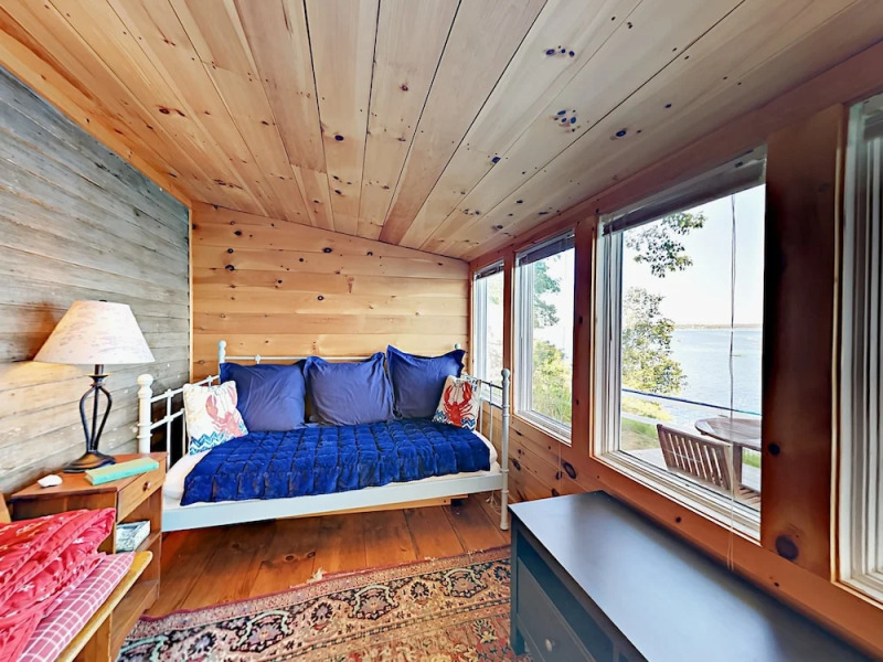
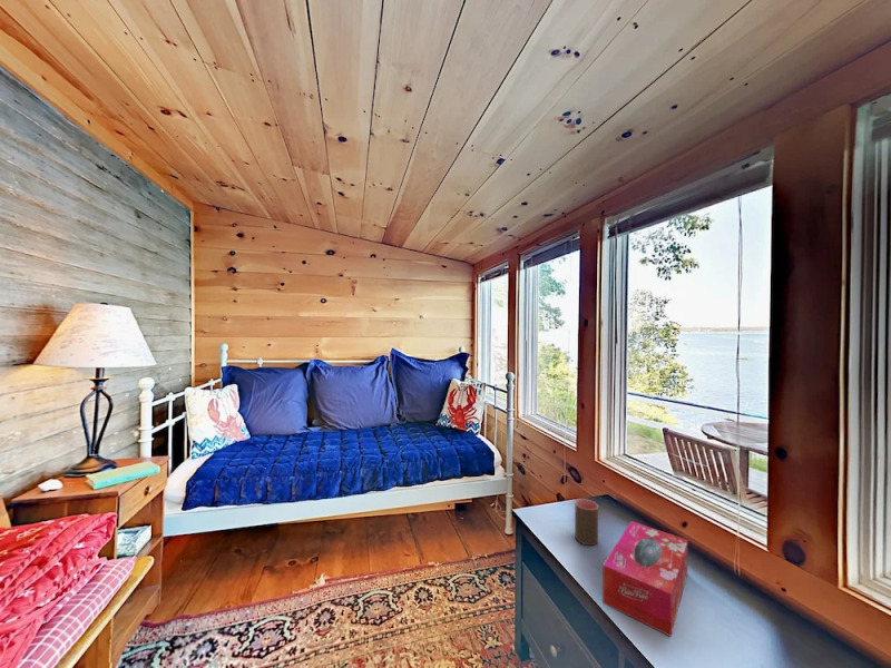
+ cup (586, 521)
+ tissue box (647, 569)
